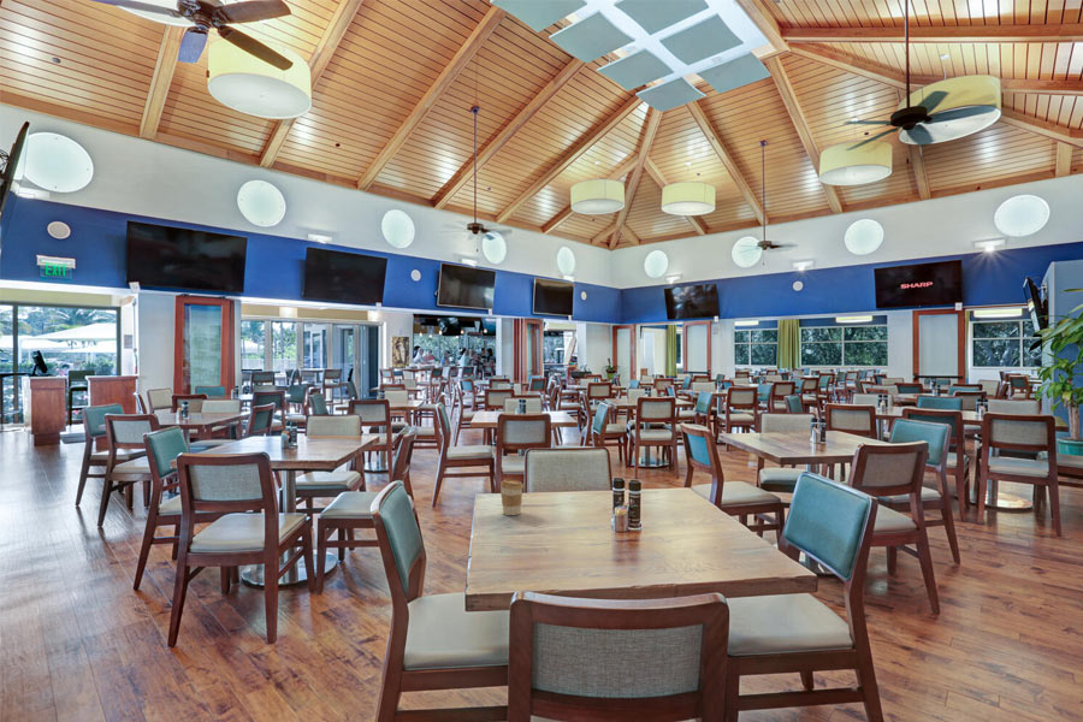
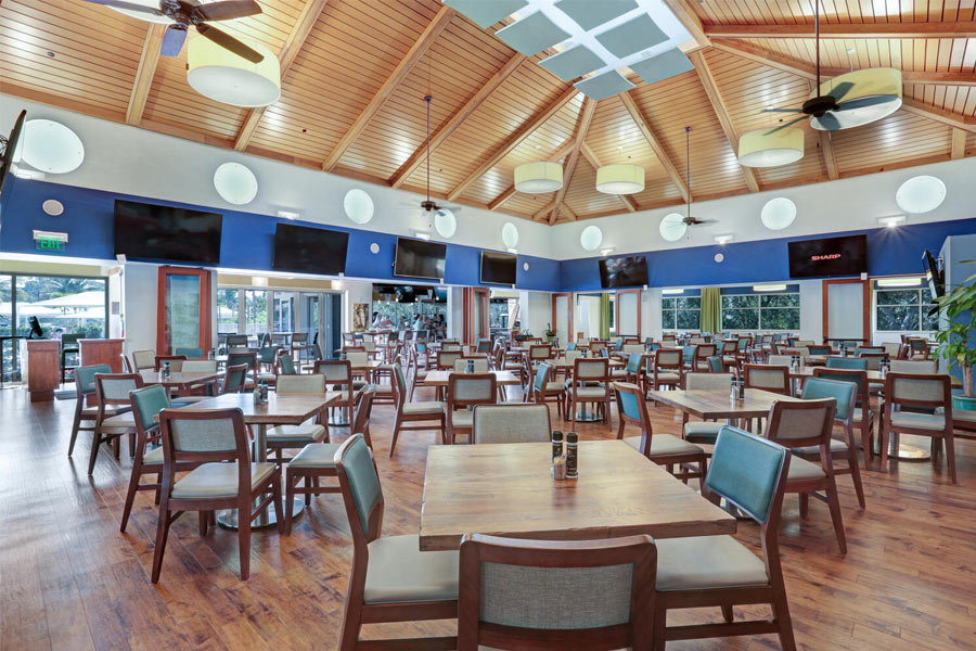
- coffee cup (511, 496)
